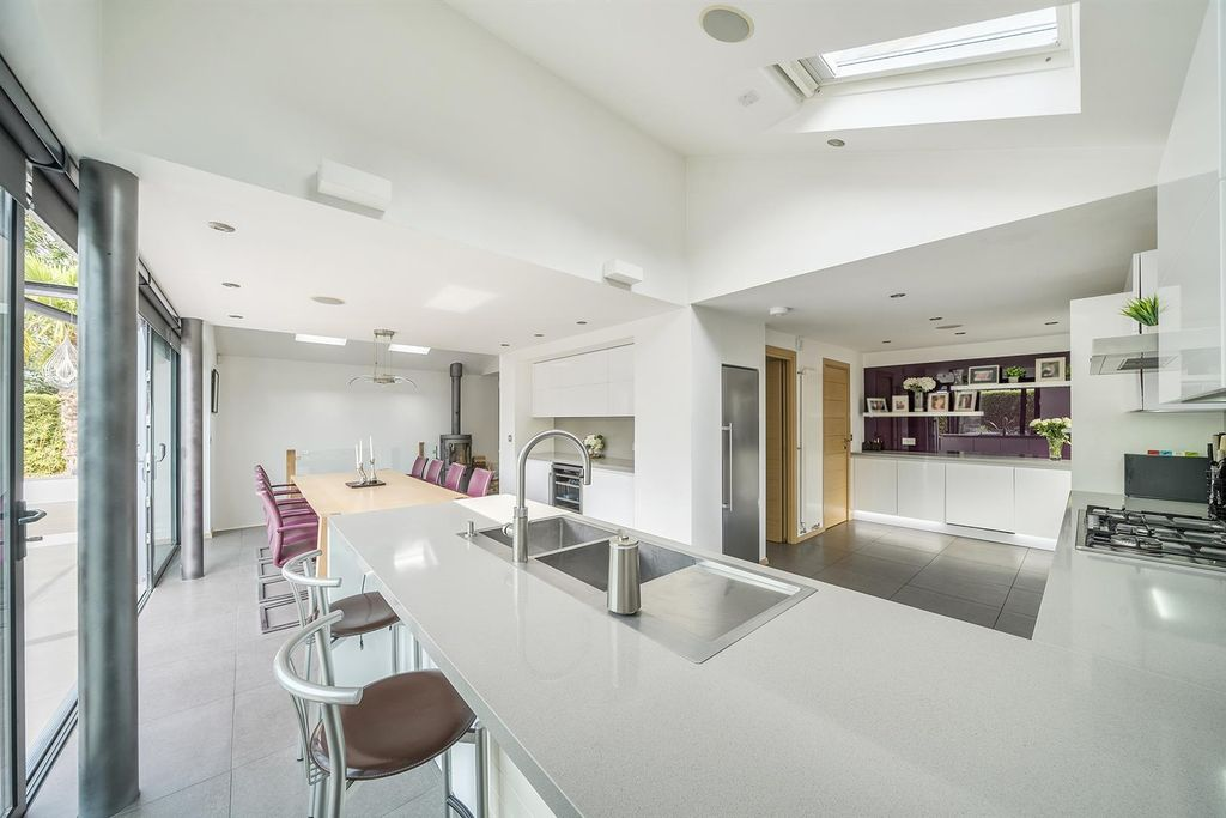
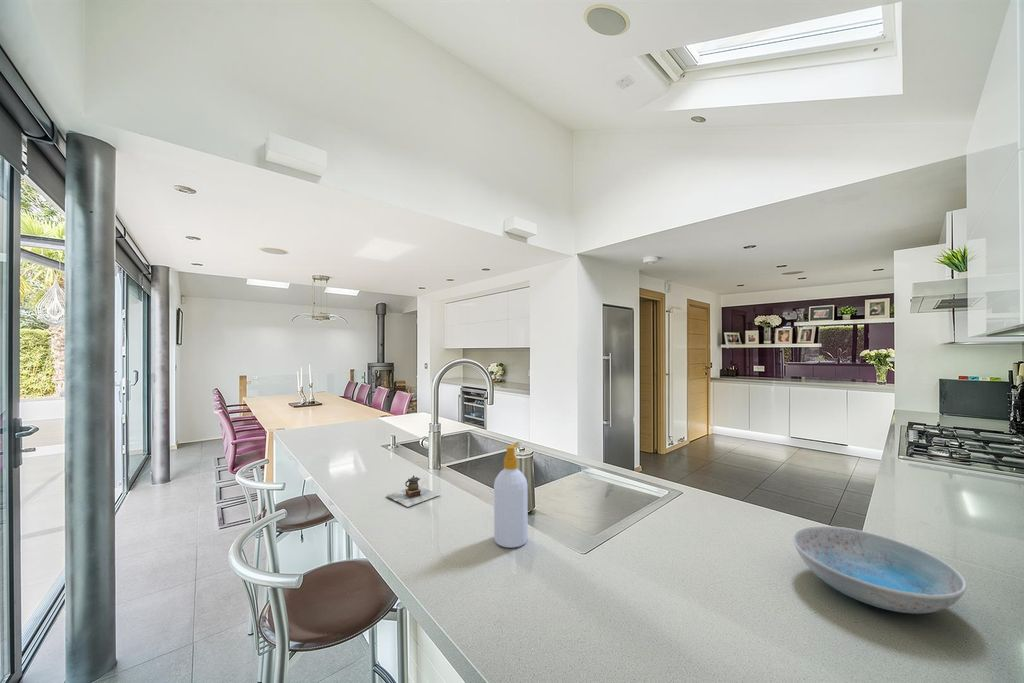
+ teapot (413, 485)
+ soap bottle (511, 492)
+ dish (870, 573)
